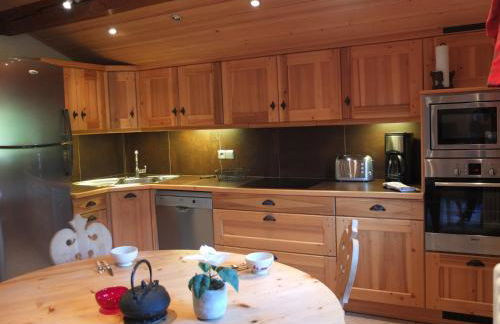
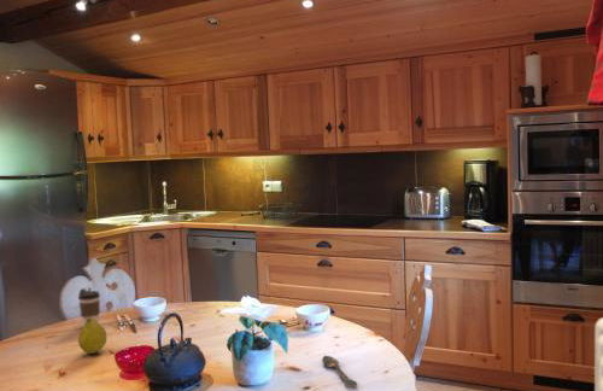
+ coffee cup (89, 309)
+ spoon (339, 370)
+ fruit (92, 334)
